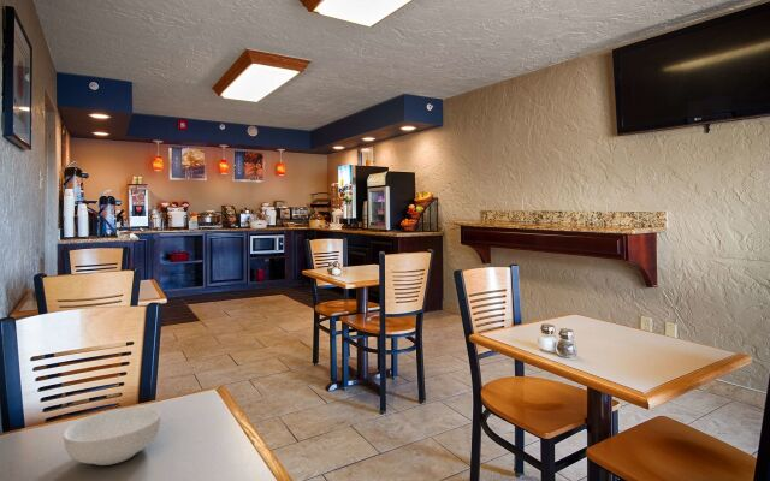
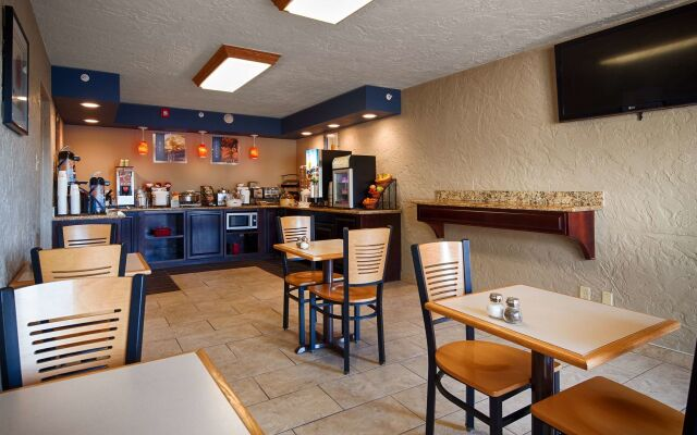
- cereal bowl (114, 438)
